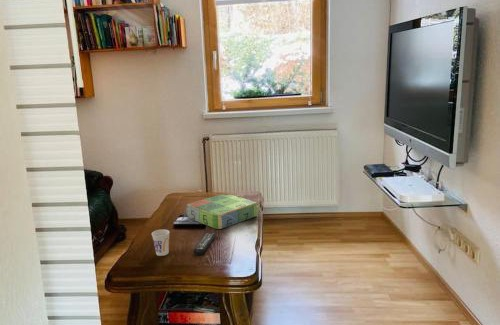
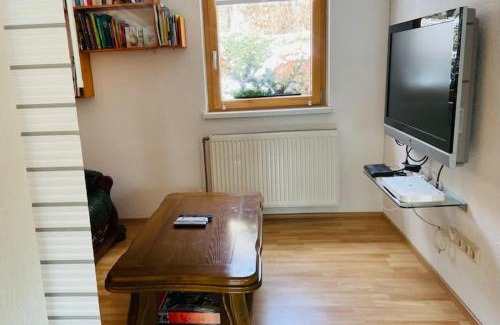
- cup (161, 242)
- remote control (205, 242)
- board game (222, 209)
